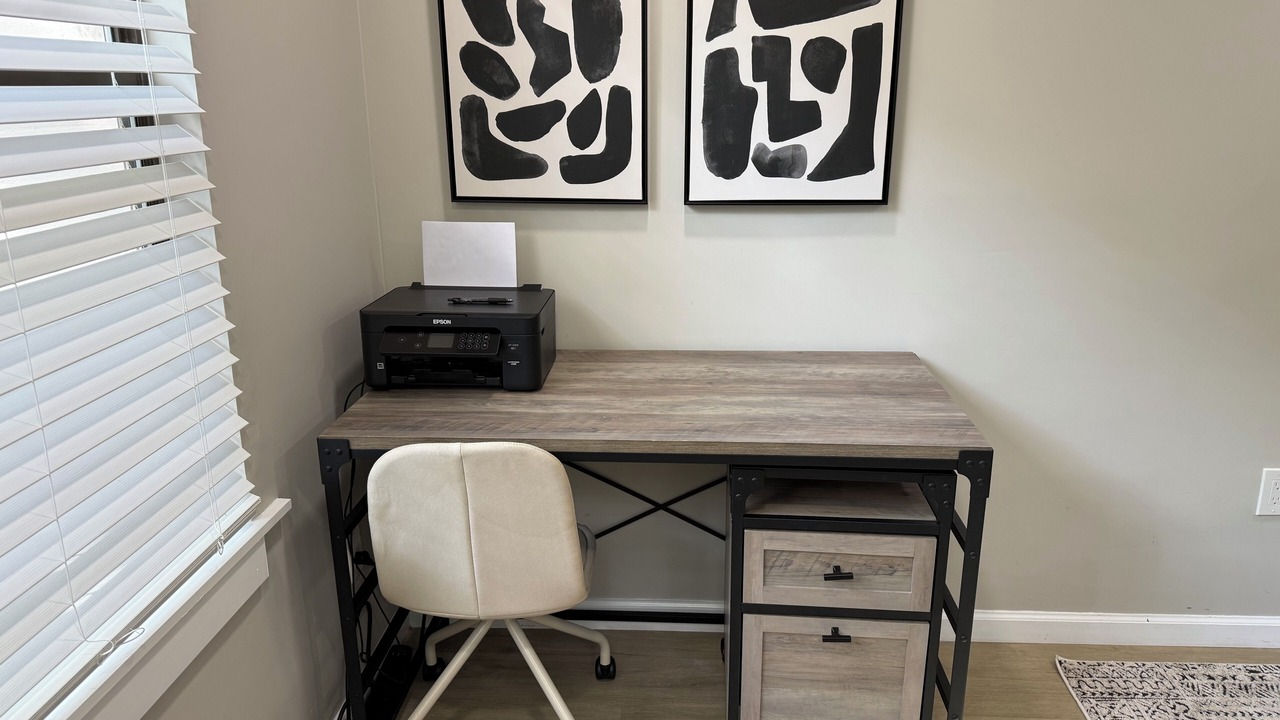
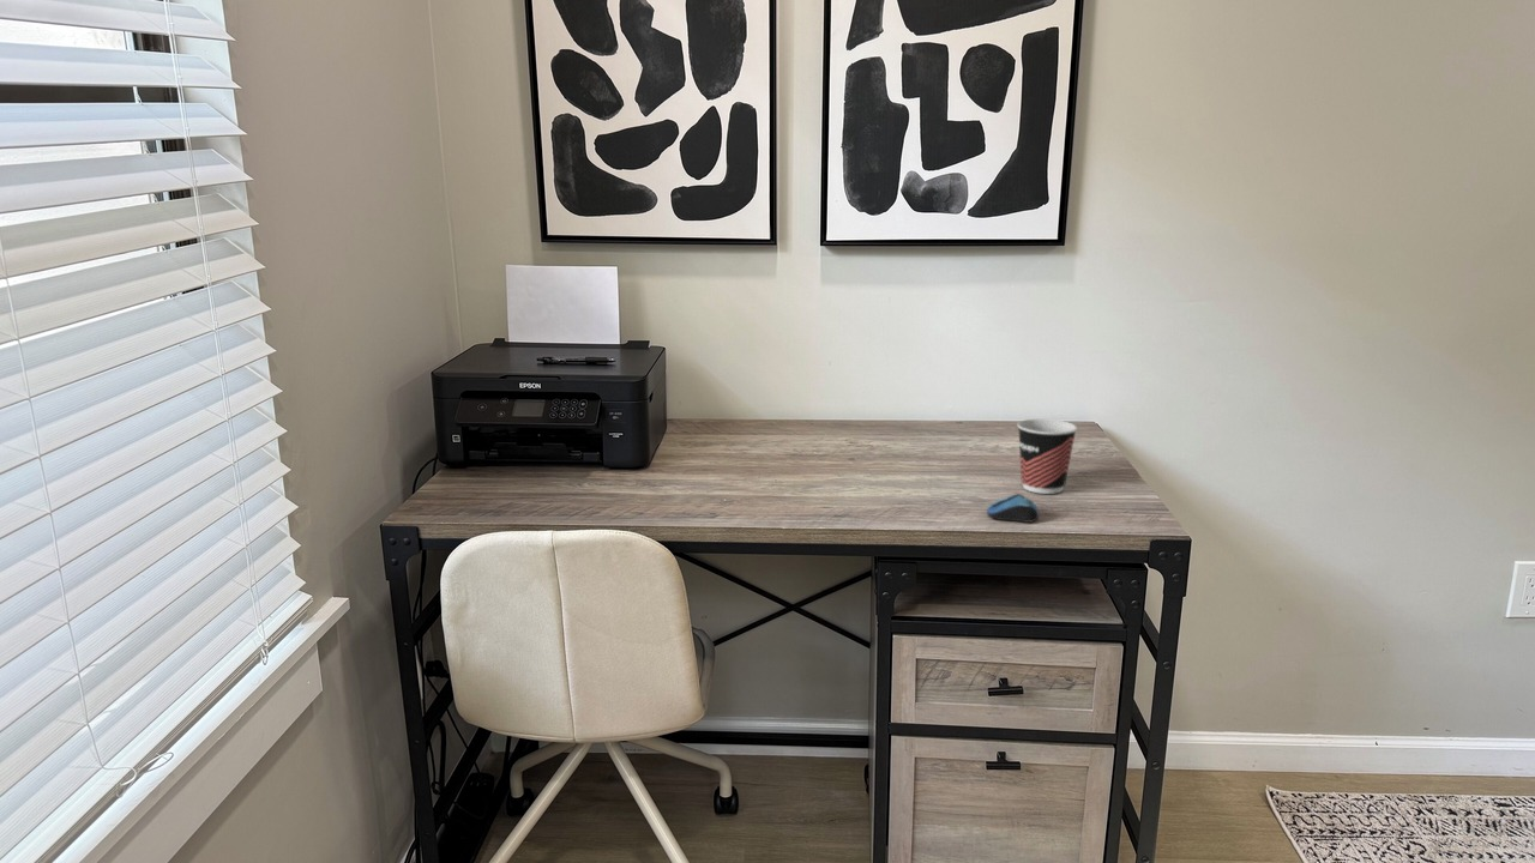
+ computer mouse (1013, 505)
+ cup (1045, 457)
